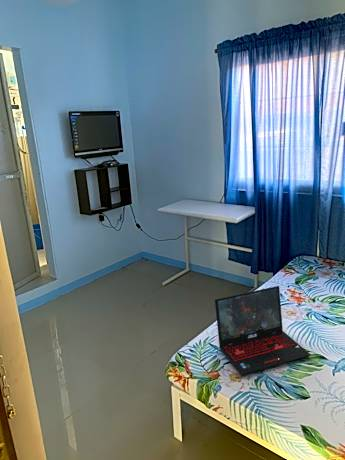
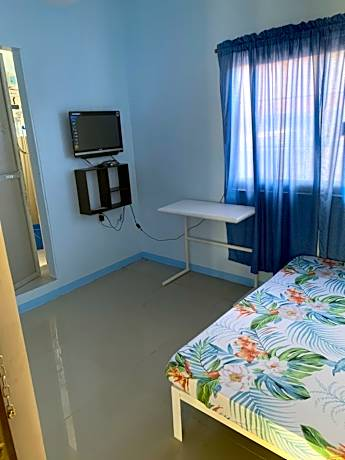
- laptop (261, 327)
